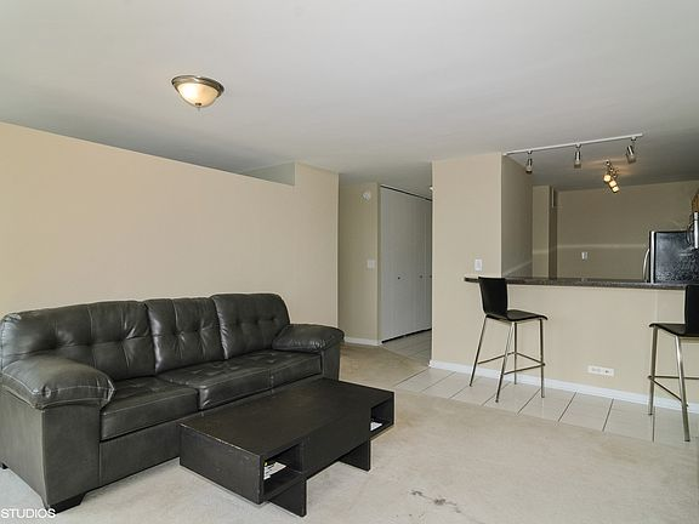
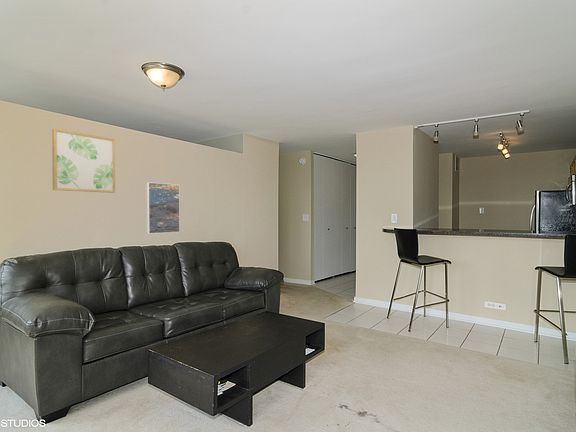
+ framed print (164, 208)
+ wall art (85, 162)
